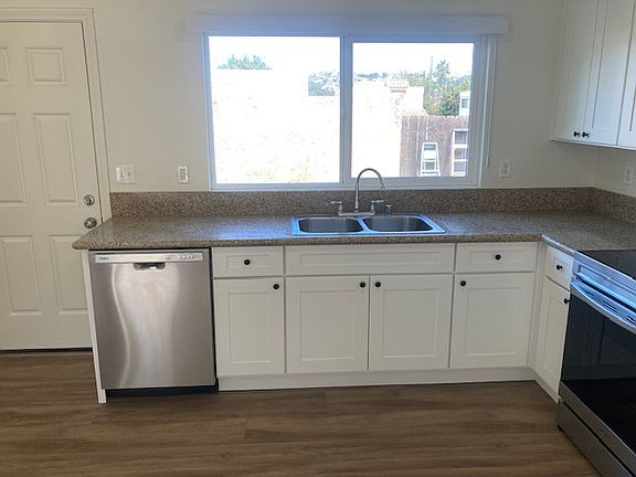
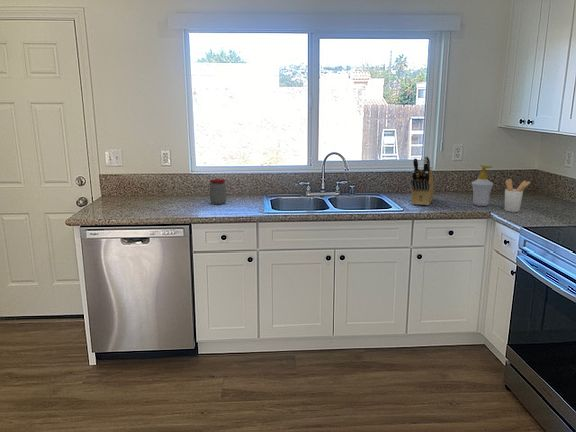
+ utensil holder (517, 195)
+ knife block (422, 179)
+ soap bottle (482, 185)
+ jar (218, 191)
